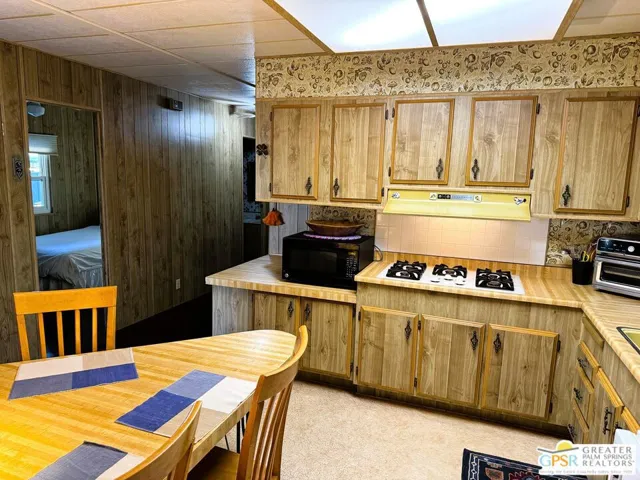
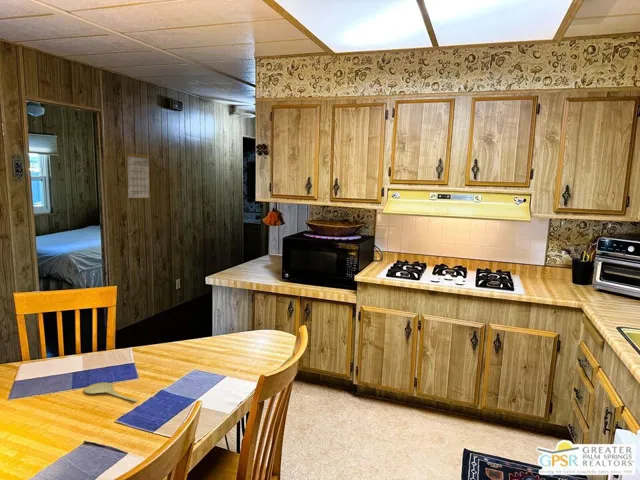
+ spoon (112, 392)
+ calendar (138, 171)
